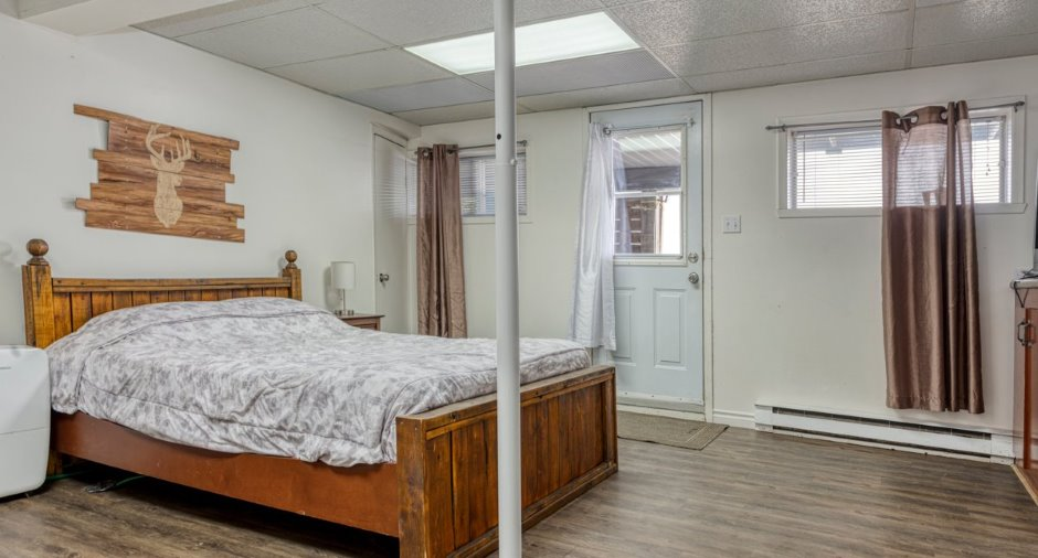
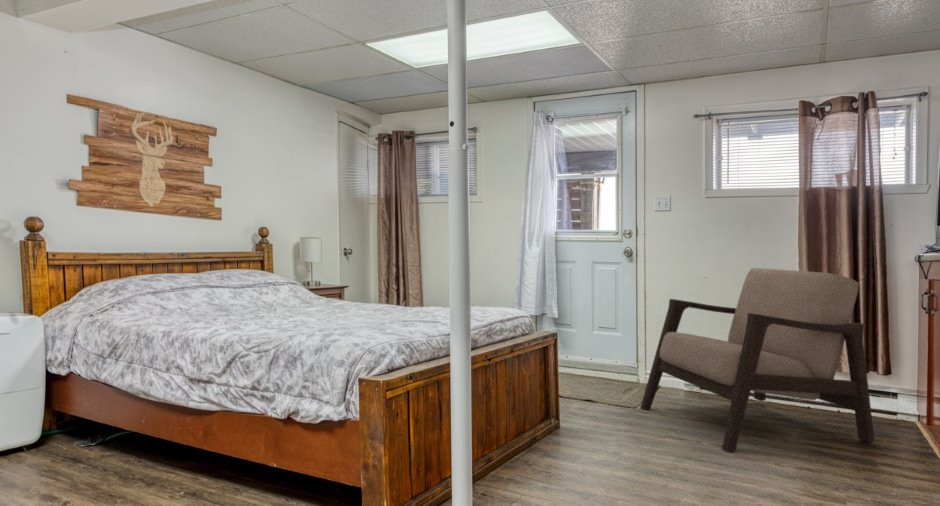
+ armchair (746, 347)
